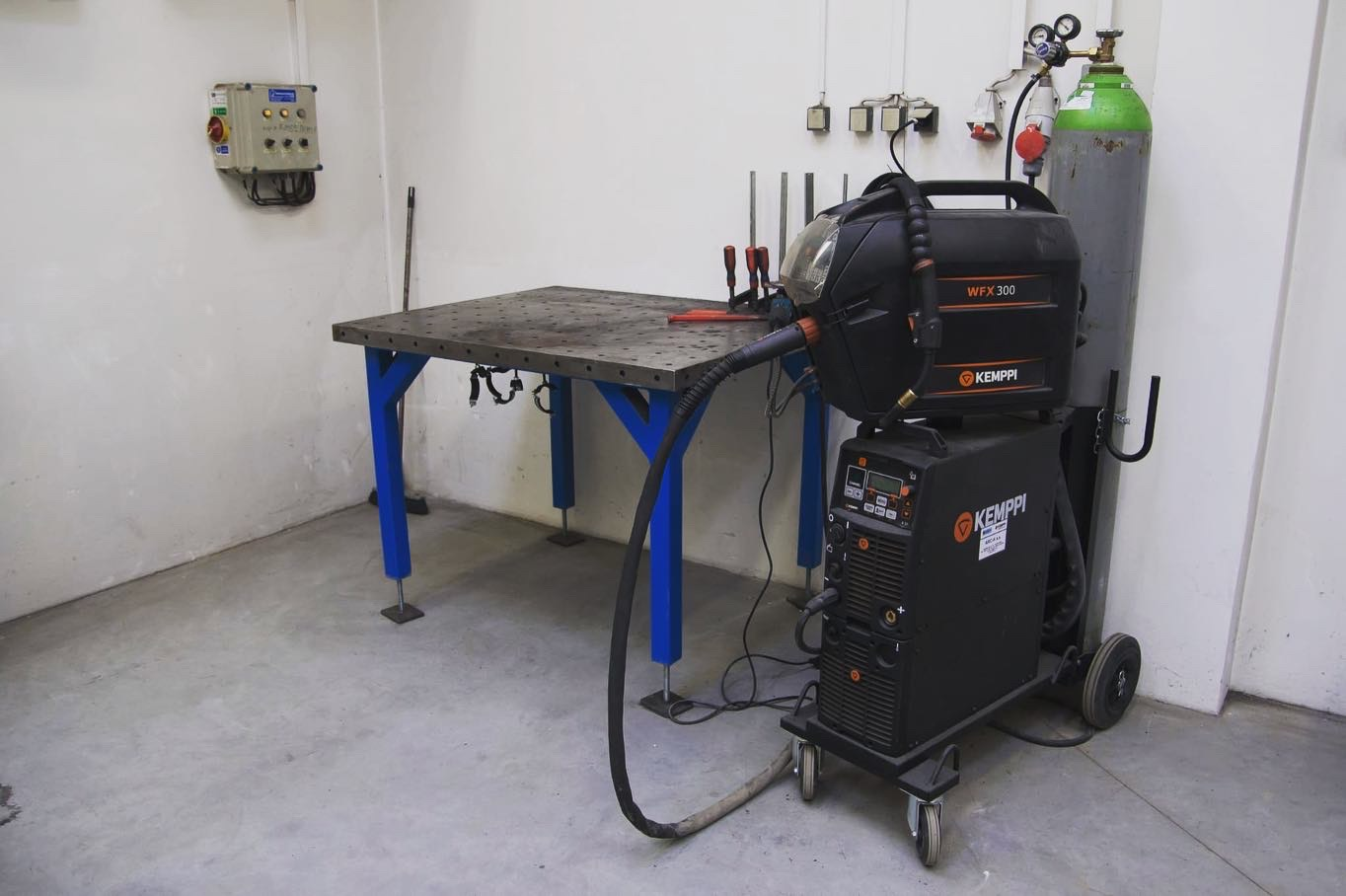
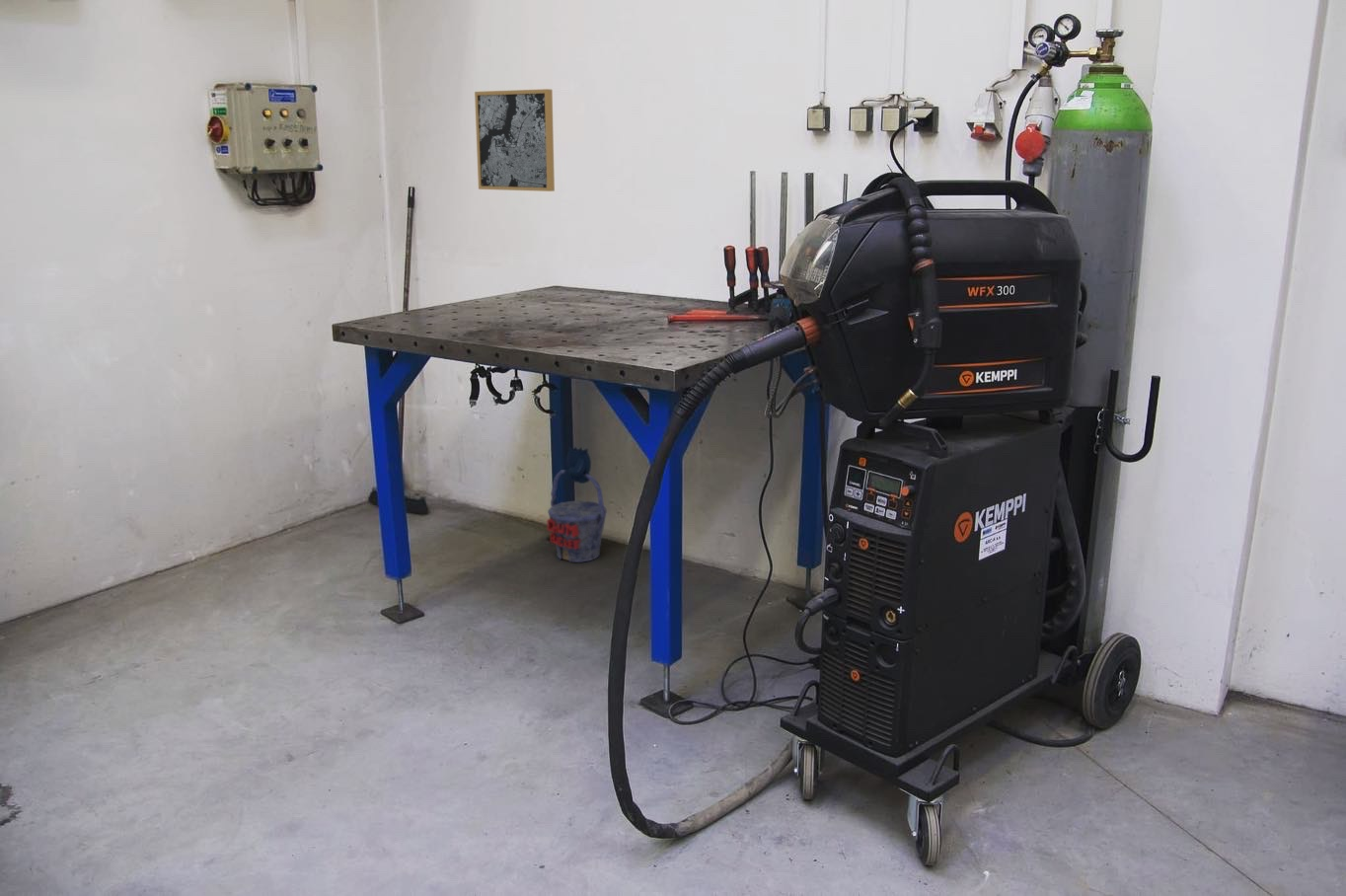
+ wall art (514, 140)
+ bucket (577, 502)
